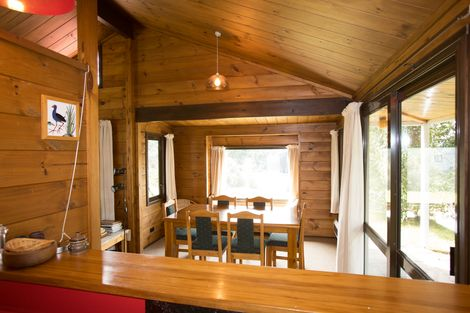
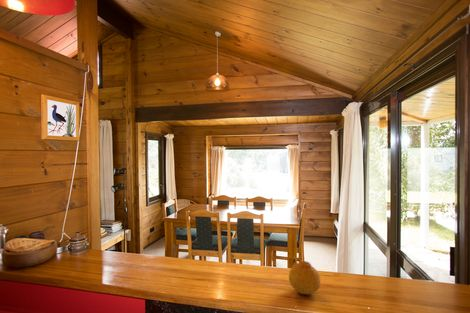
+ fruit (304, 276)
